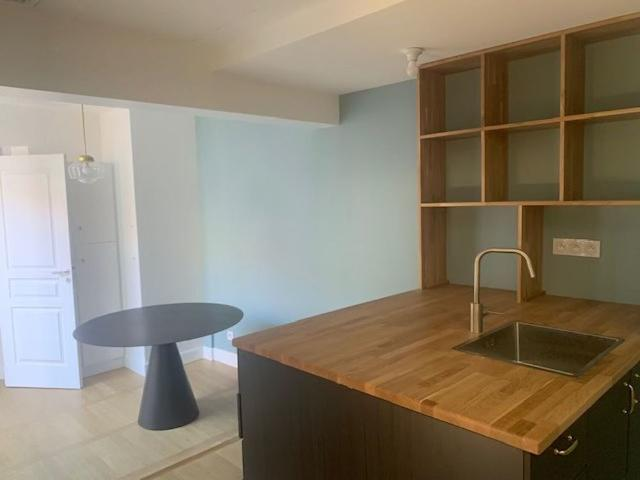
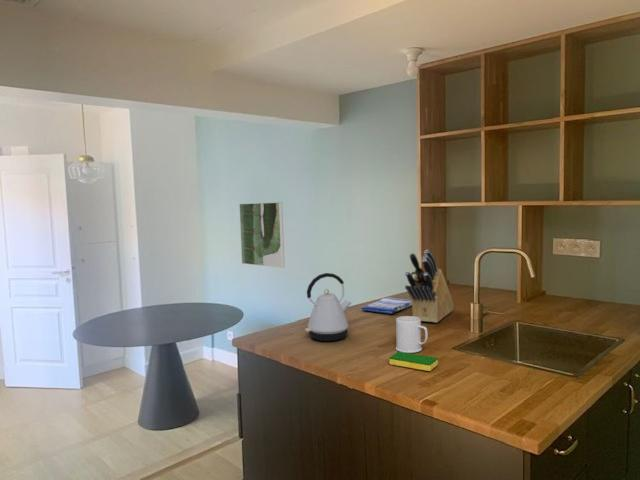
+ kettle (328, 305)
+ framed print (261, 234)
+ mug (412, 334)
+ dish towel (388, 304)
+ dish sponge (413, 360)
+ knife block (429, 282)
